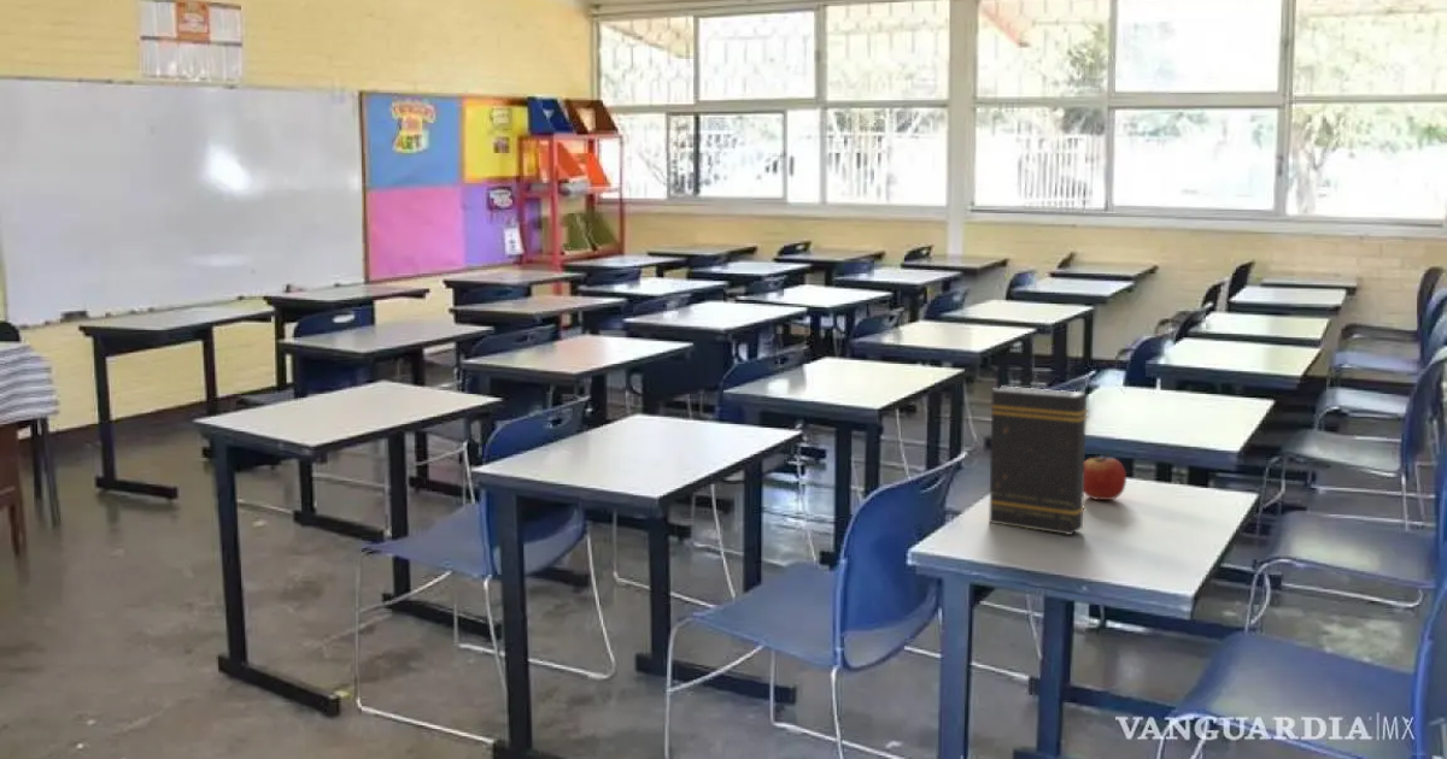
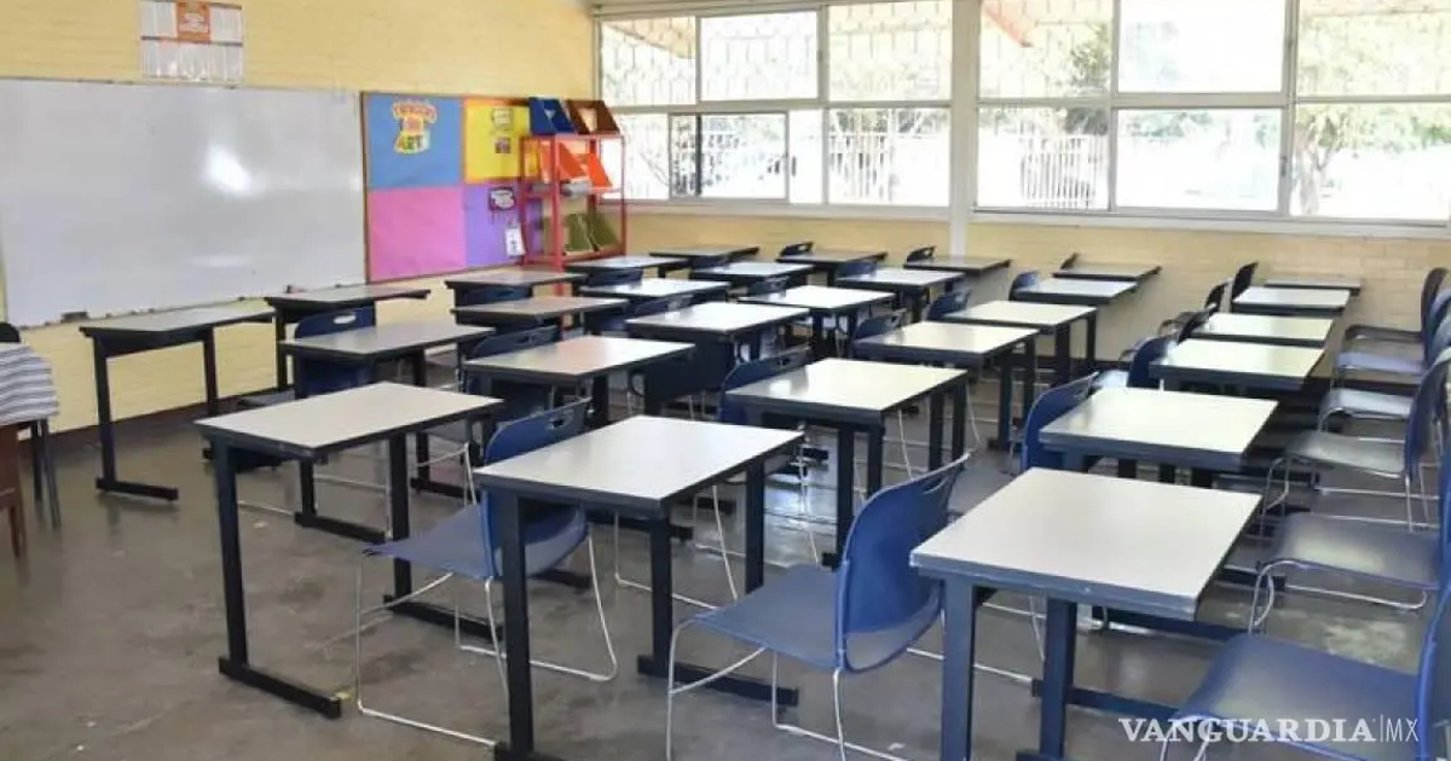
- apple (1102, 476)
- book (1038, 459)
